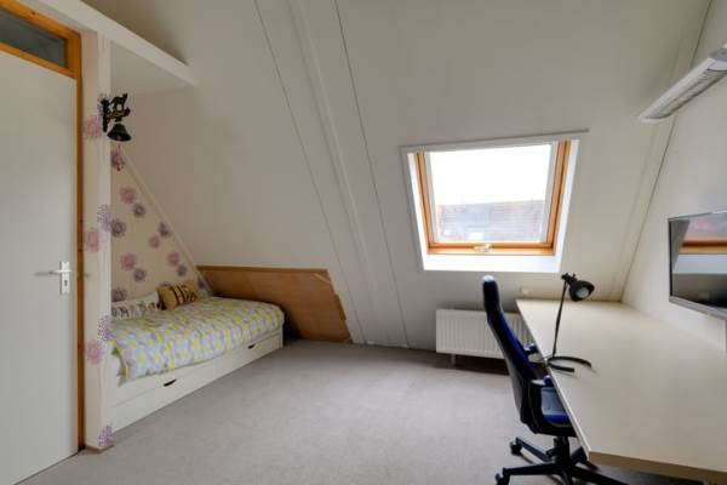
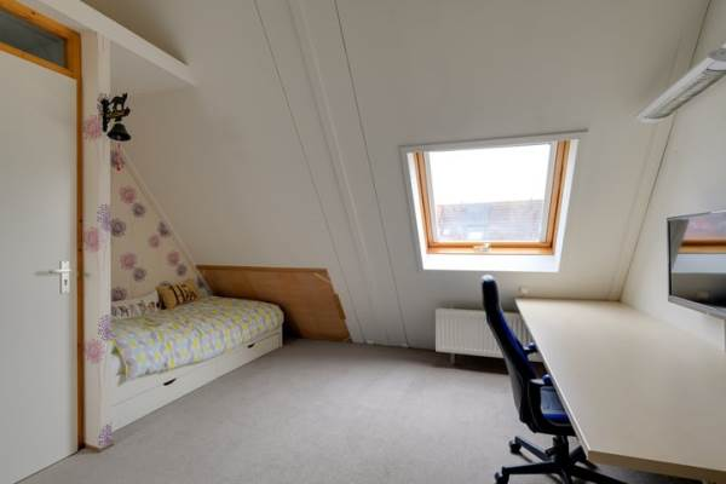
- desk lamp (560, 318)
